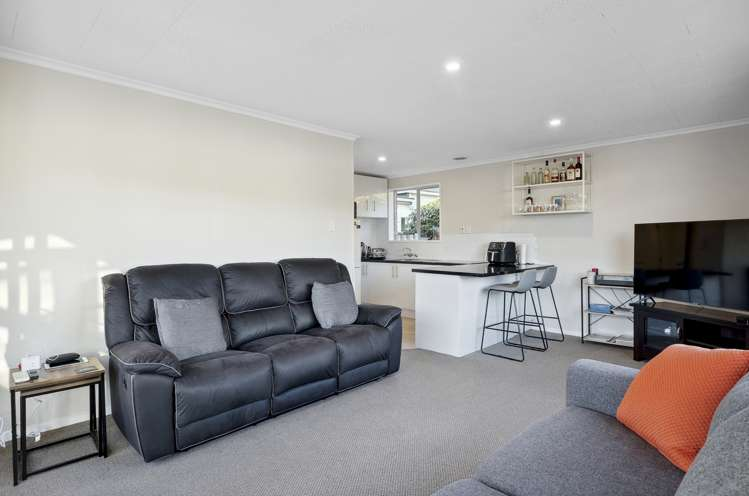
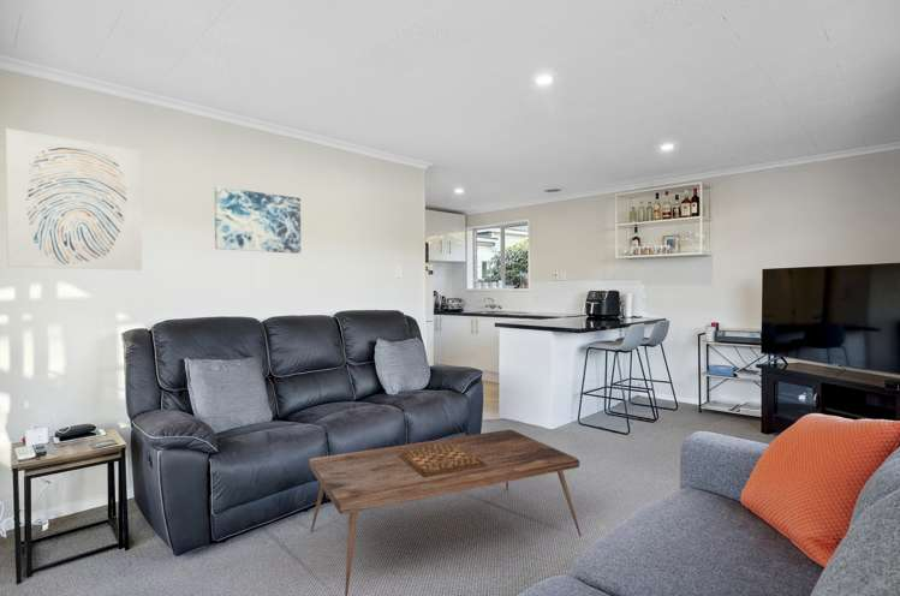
+ wall art (260, 221)
+ coffee table (443, 491)
+ wall art (78, 204)
